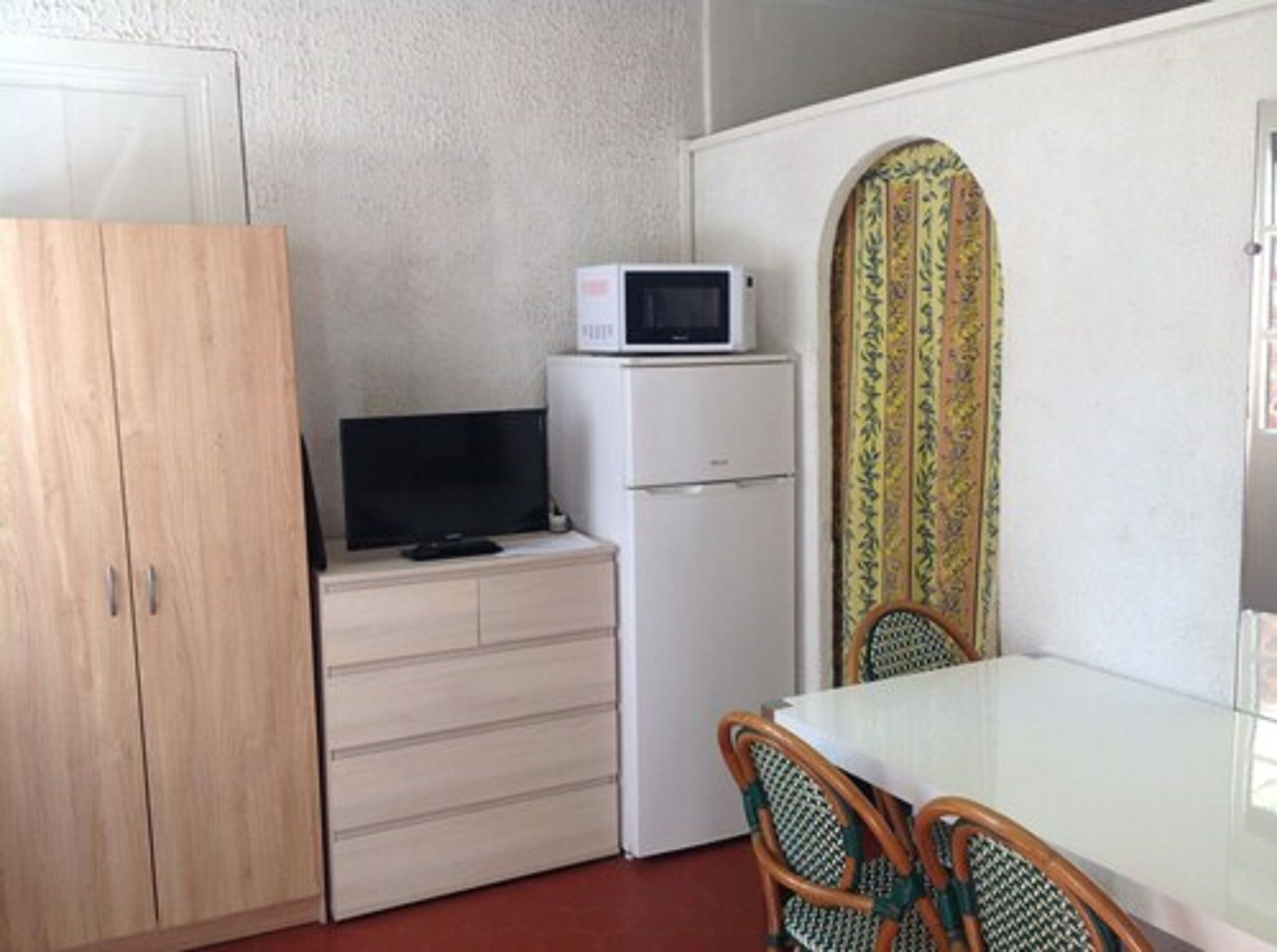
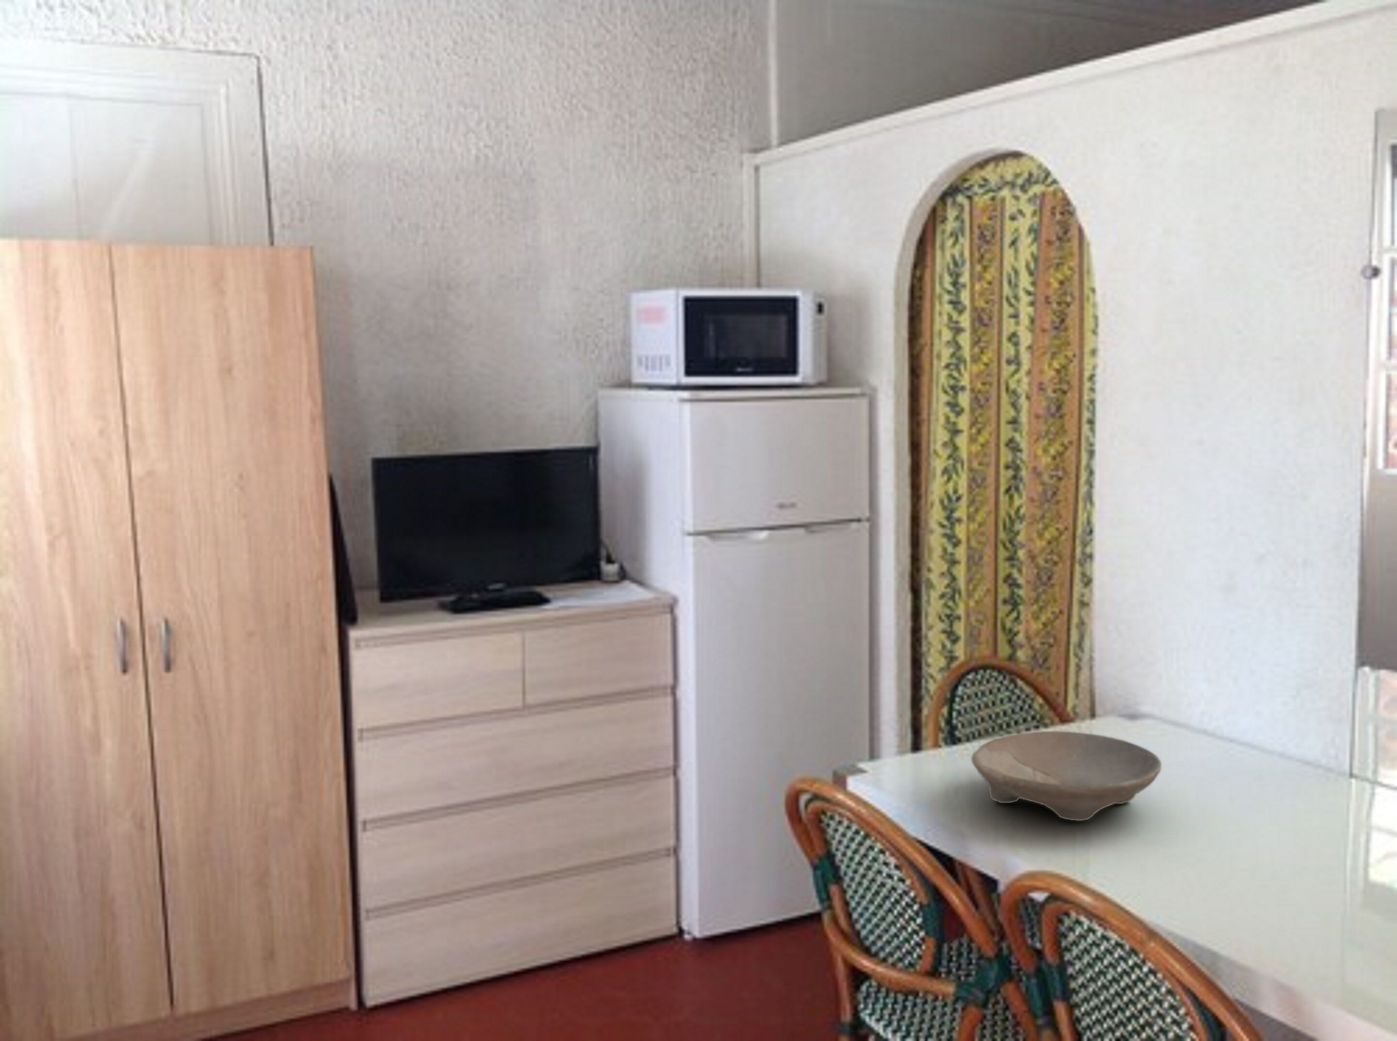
+ bowl (1066, 780)
